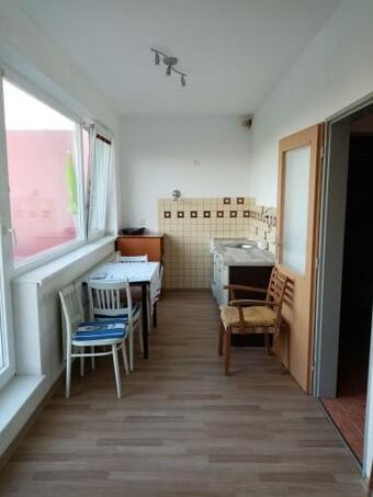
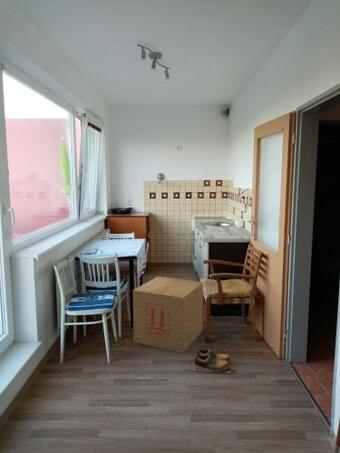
+ shoes (211, 358)
+ cardboard box (169, 311)
